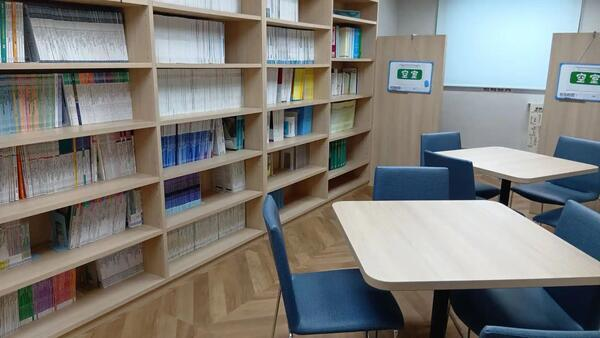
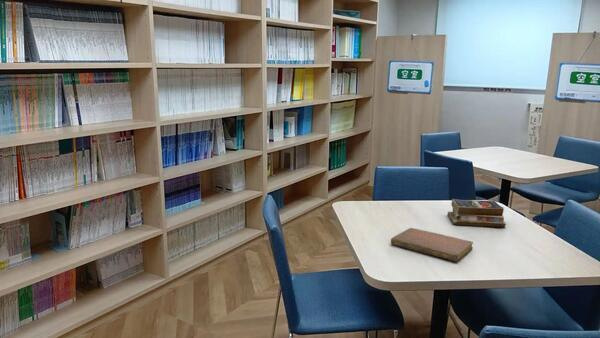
+ book (476, 211)
+ notebook (431, 243)
